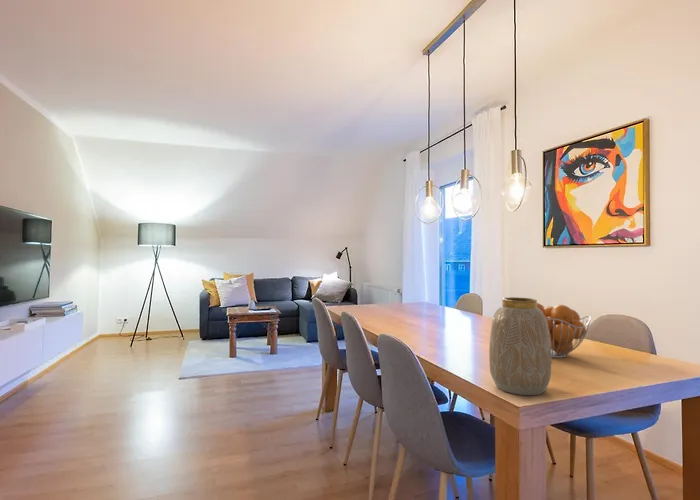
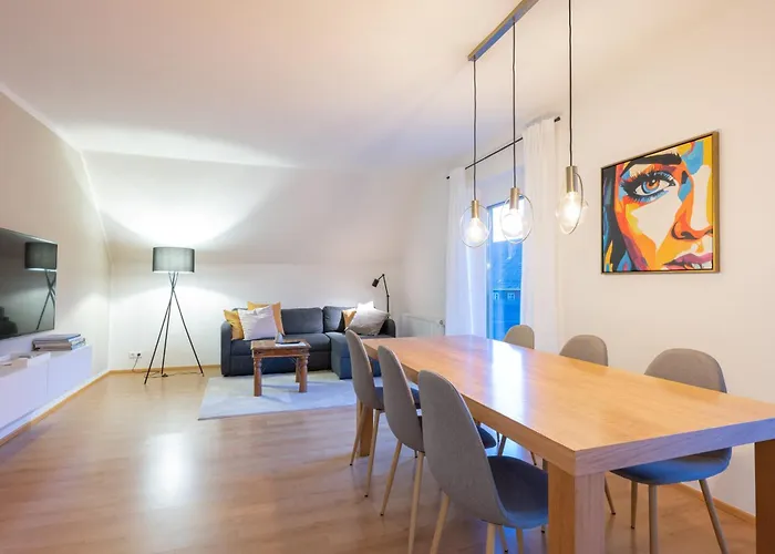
- vase (519, 343)
- fruit basket (550, 328)
